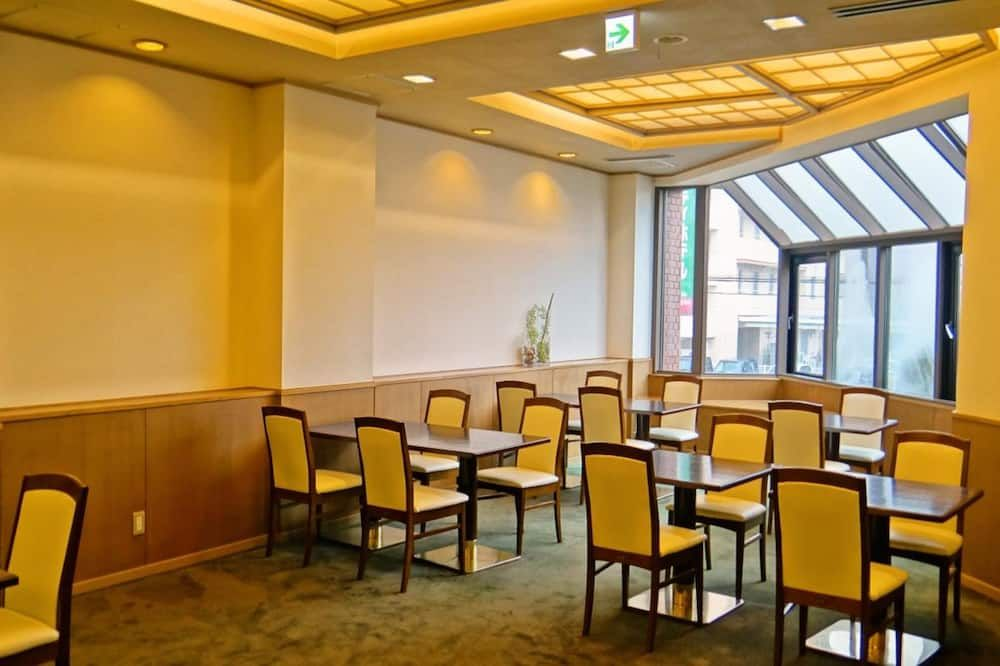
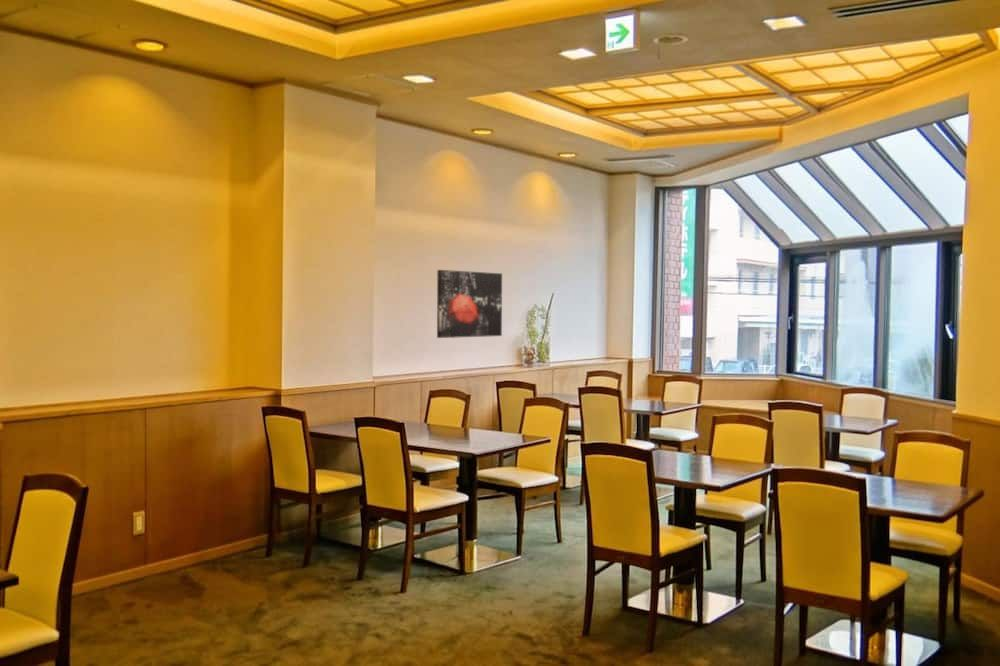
+ wall art (470, 304)
